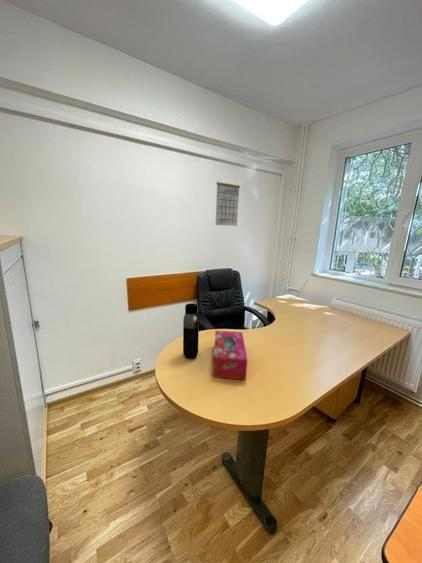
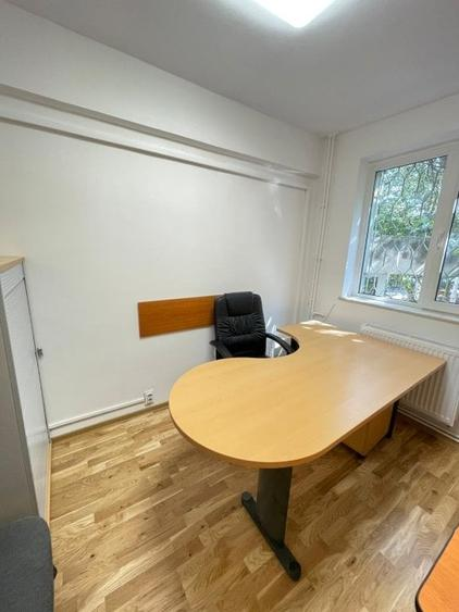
- tissue box (229, 352)
- calendar (227, 200)
- water bottle (190, 331)
